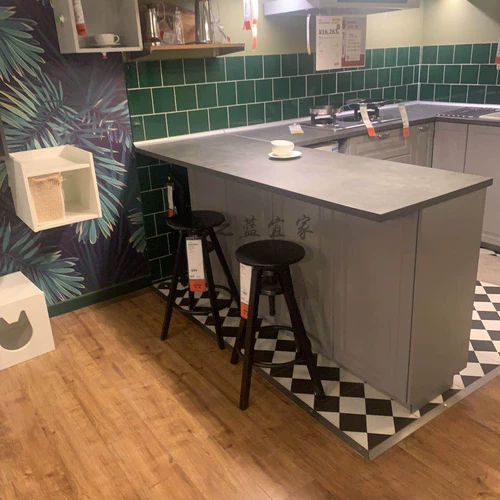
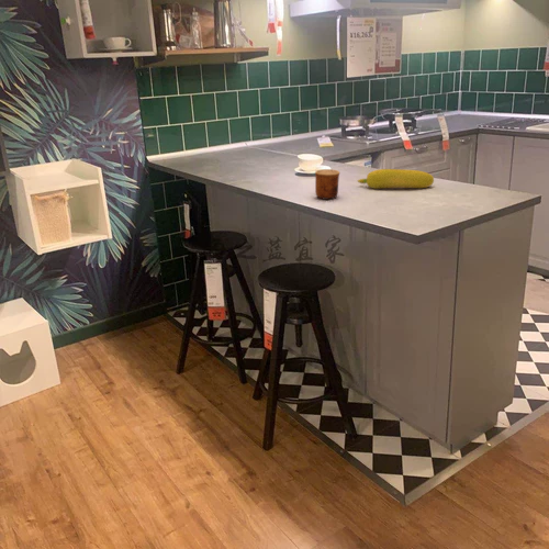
+ fruit (395, 177)
+ cup (327, 183)
